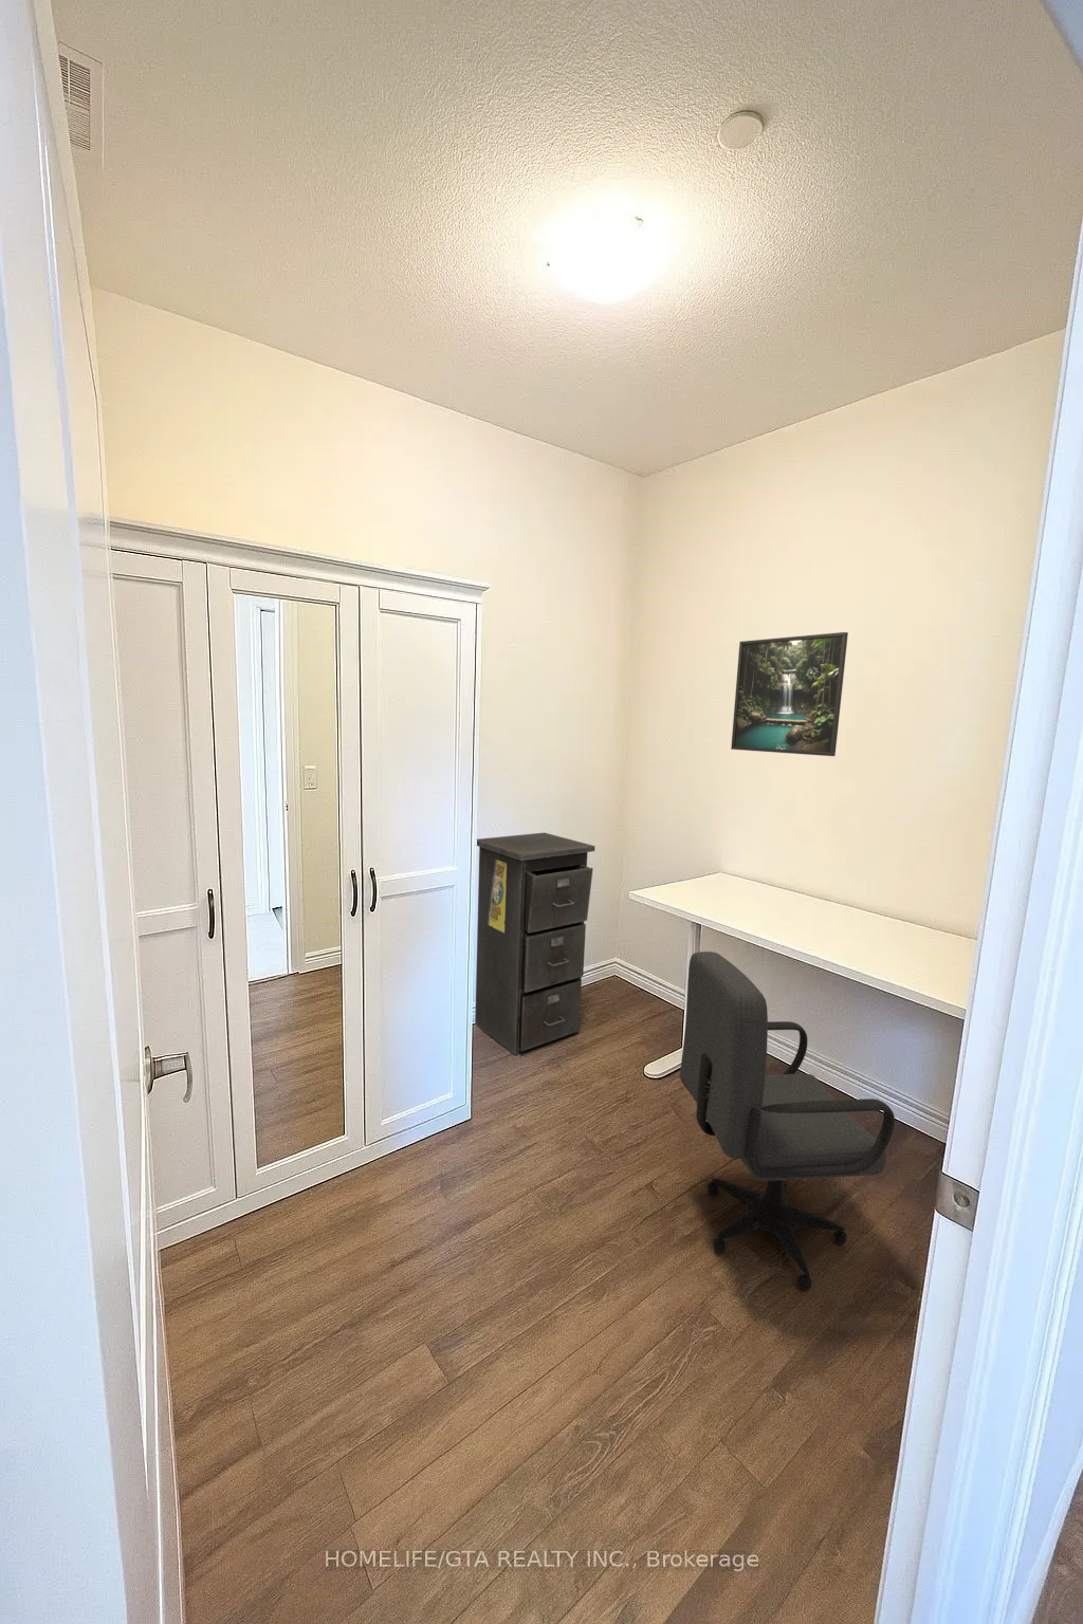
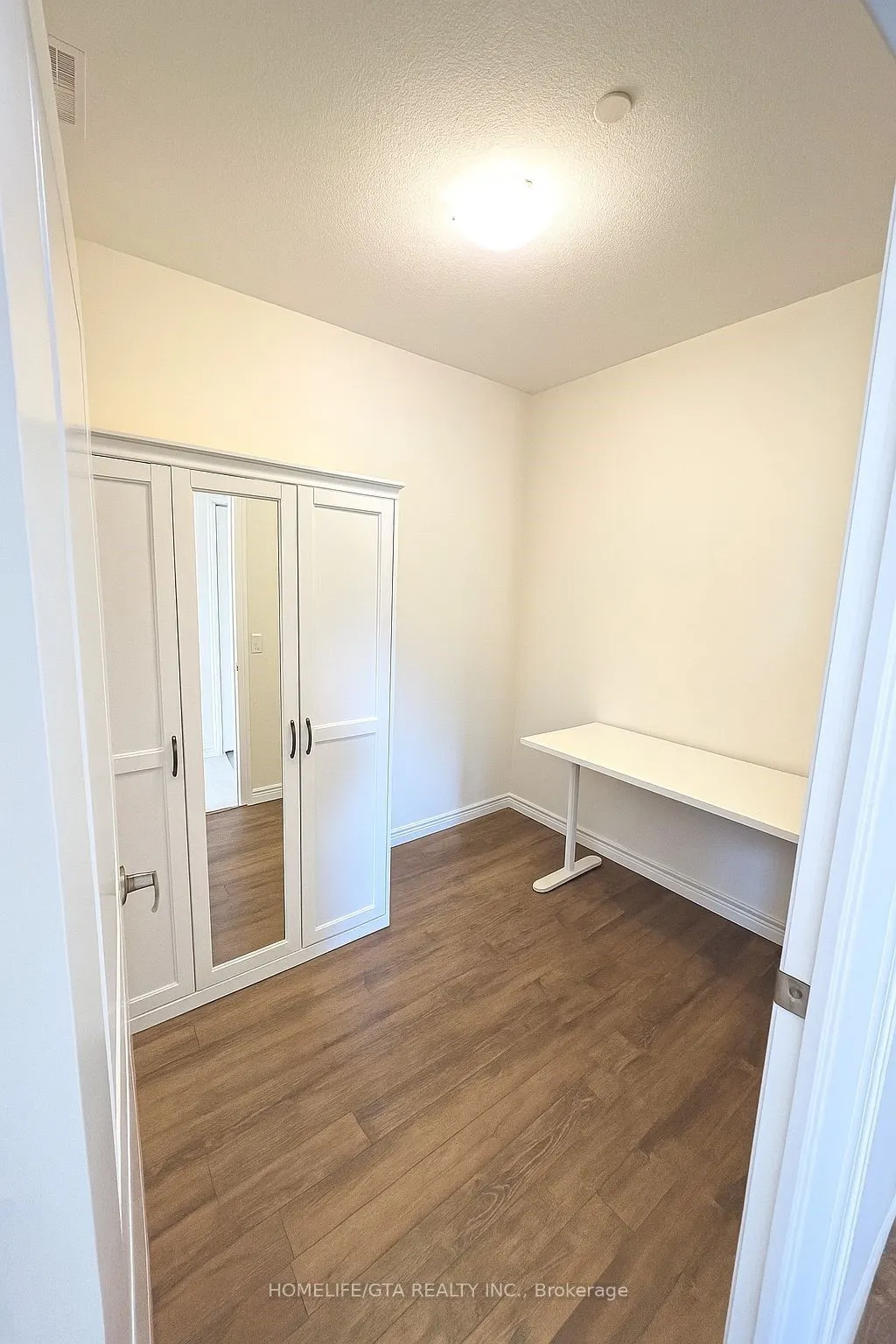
- filing cabinet (534, 939)
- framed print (784, 695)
- office chair (778, 1104)
